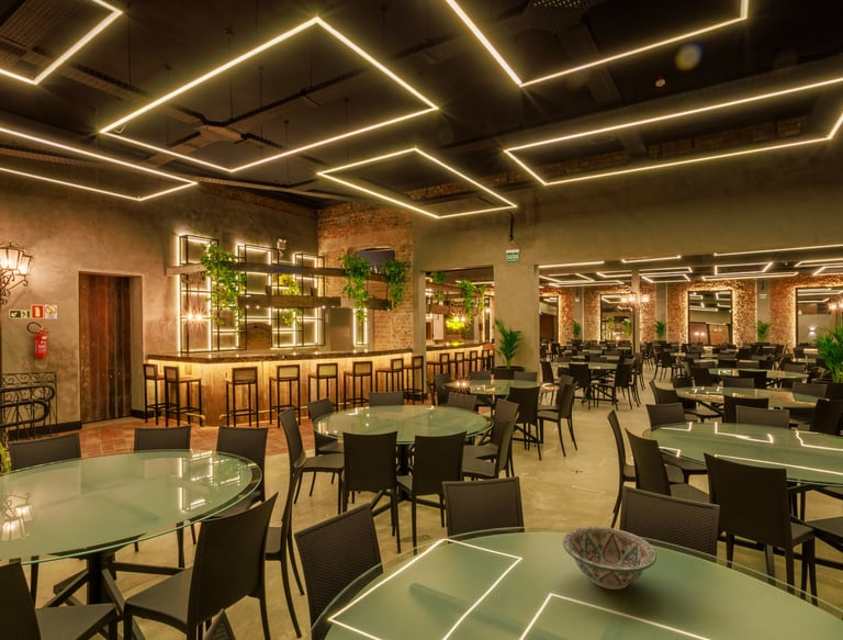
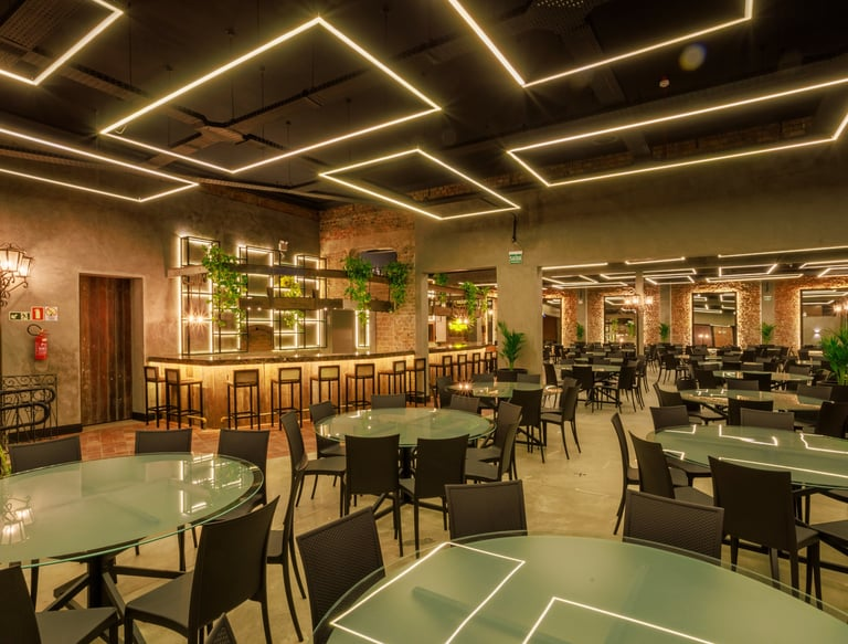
- decorative bowl (608, 562)
